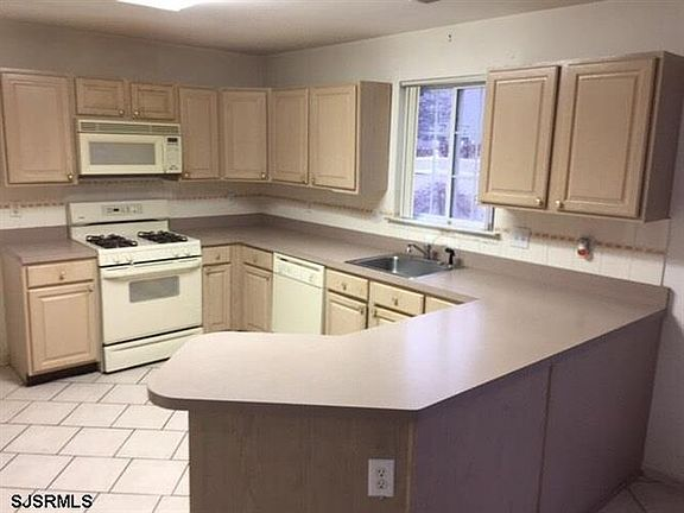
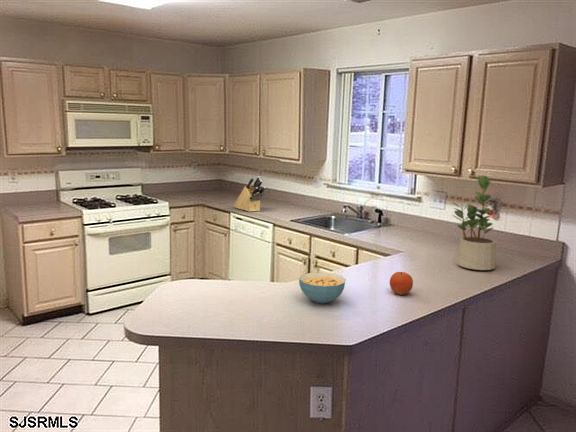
+ potted plant (474, 222)
+ knife block (249, 192)
+ fruit (401, 282)
+ cereal bowl (321, 290)
